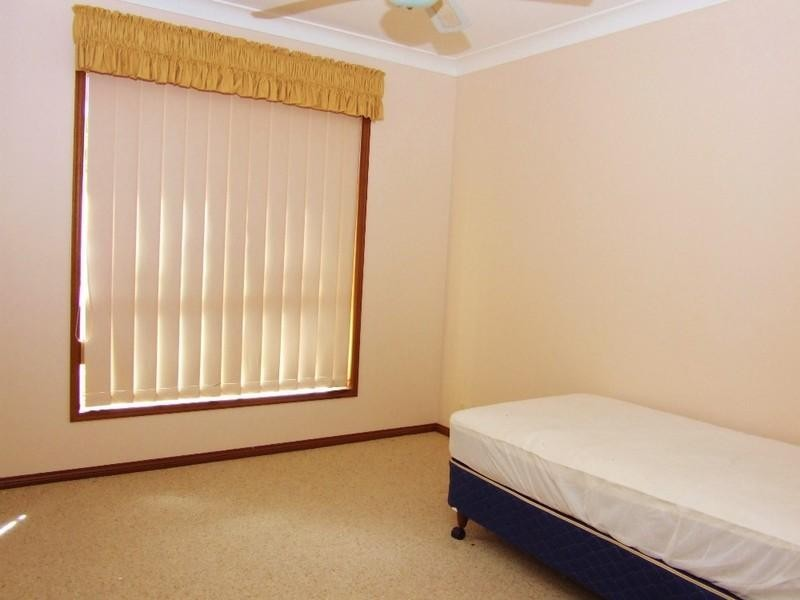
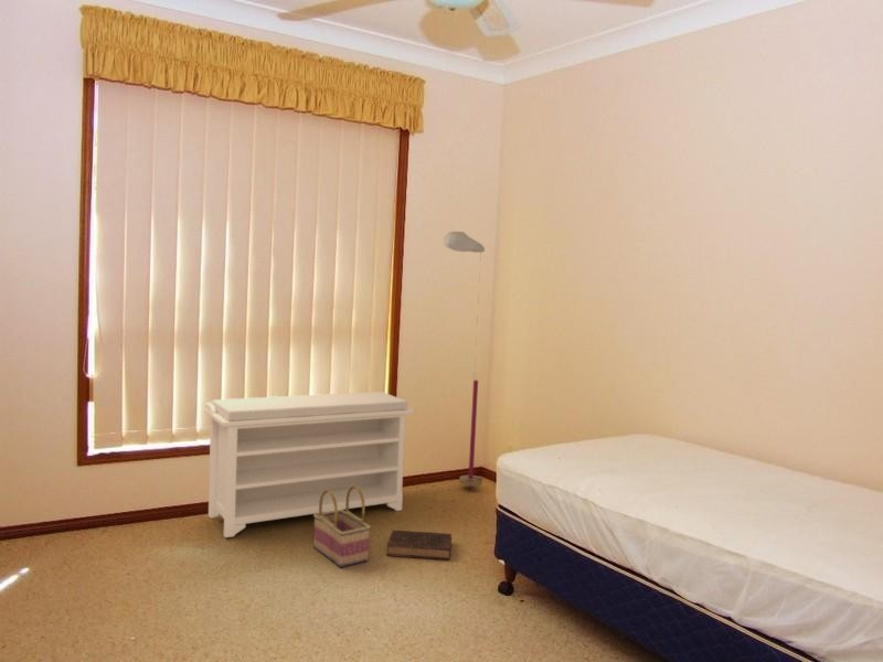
+ floor lamp (475, 364)
+ bench (310, 456)
+ book (419, 544)
+ basket (341, 521)
